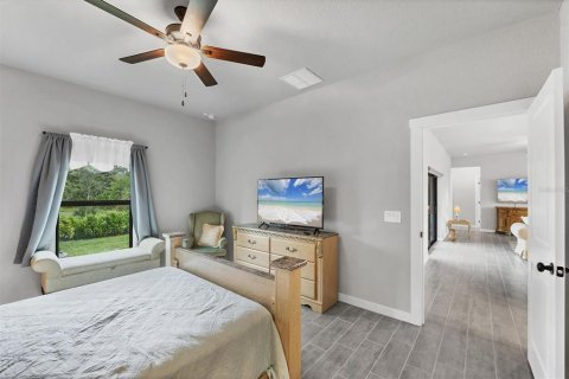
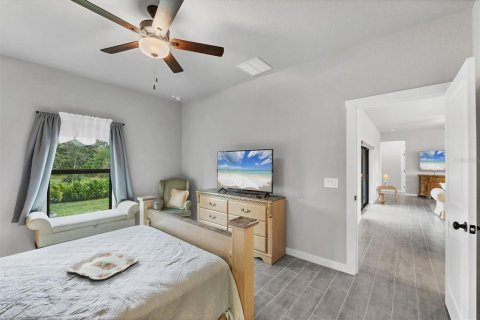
+ serving tray (104, 264)
